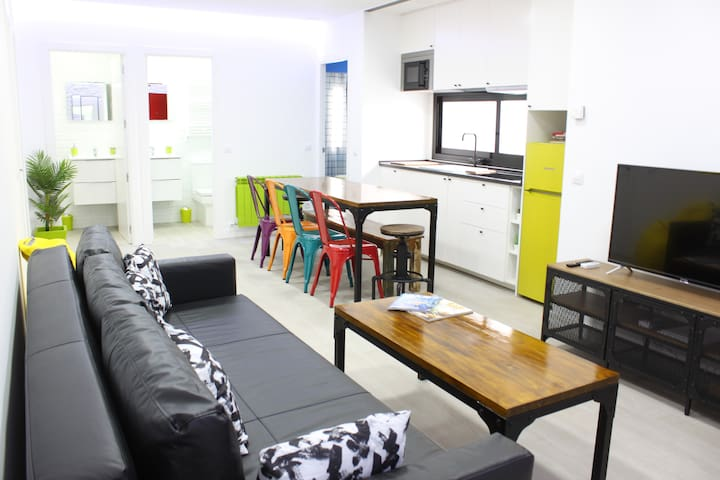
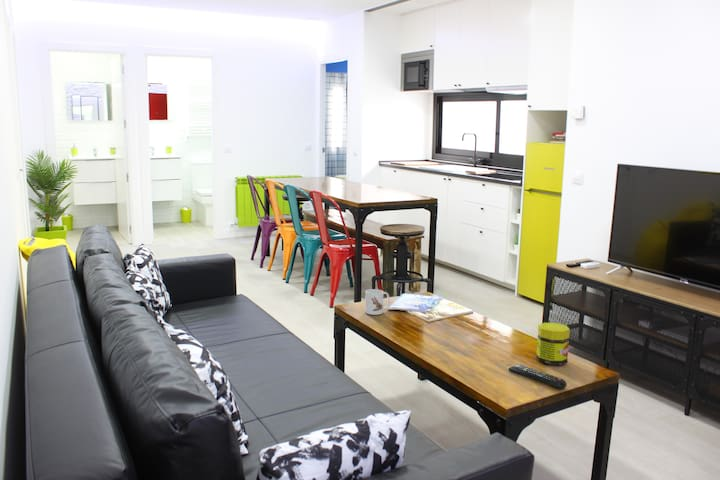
+ mug (377, 301)
+ jar (552, 343)
+ remote control (536, 375)
